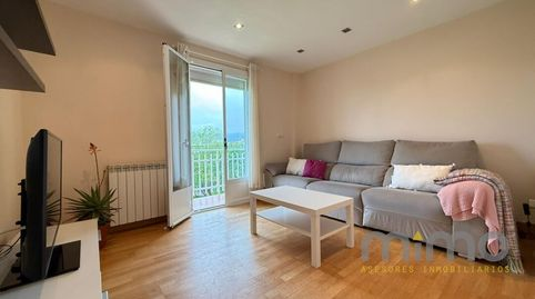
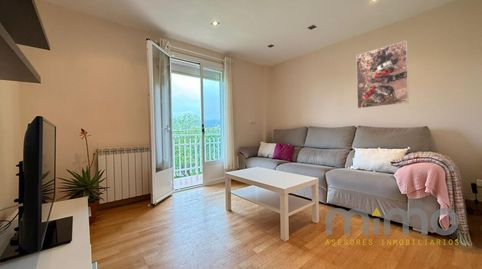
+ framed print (380, 77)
